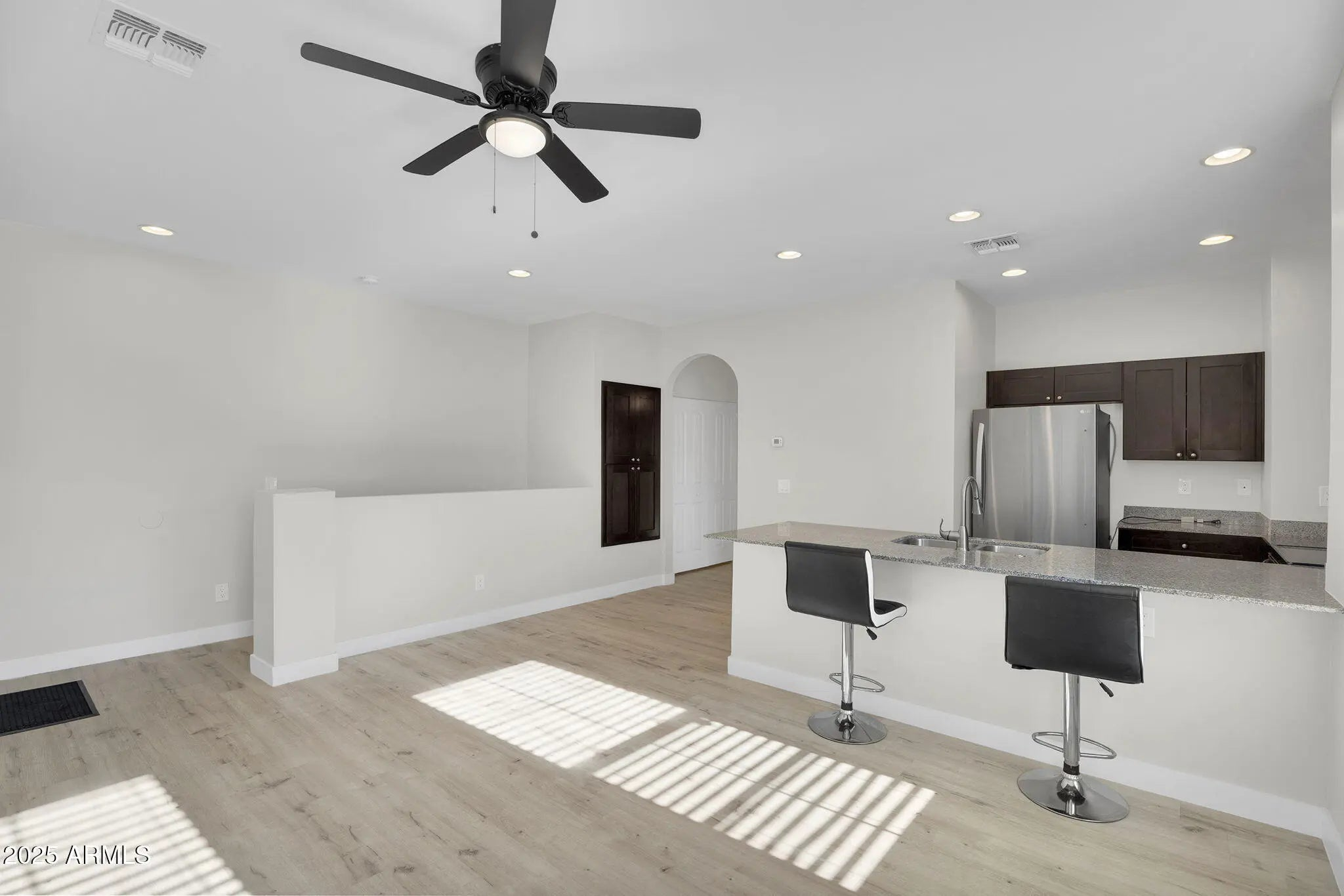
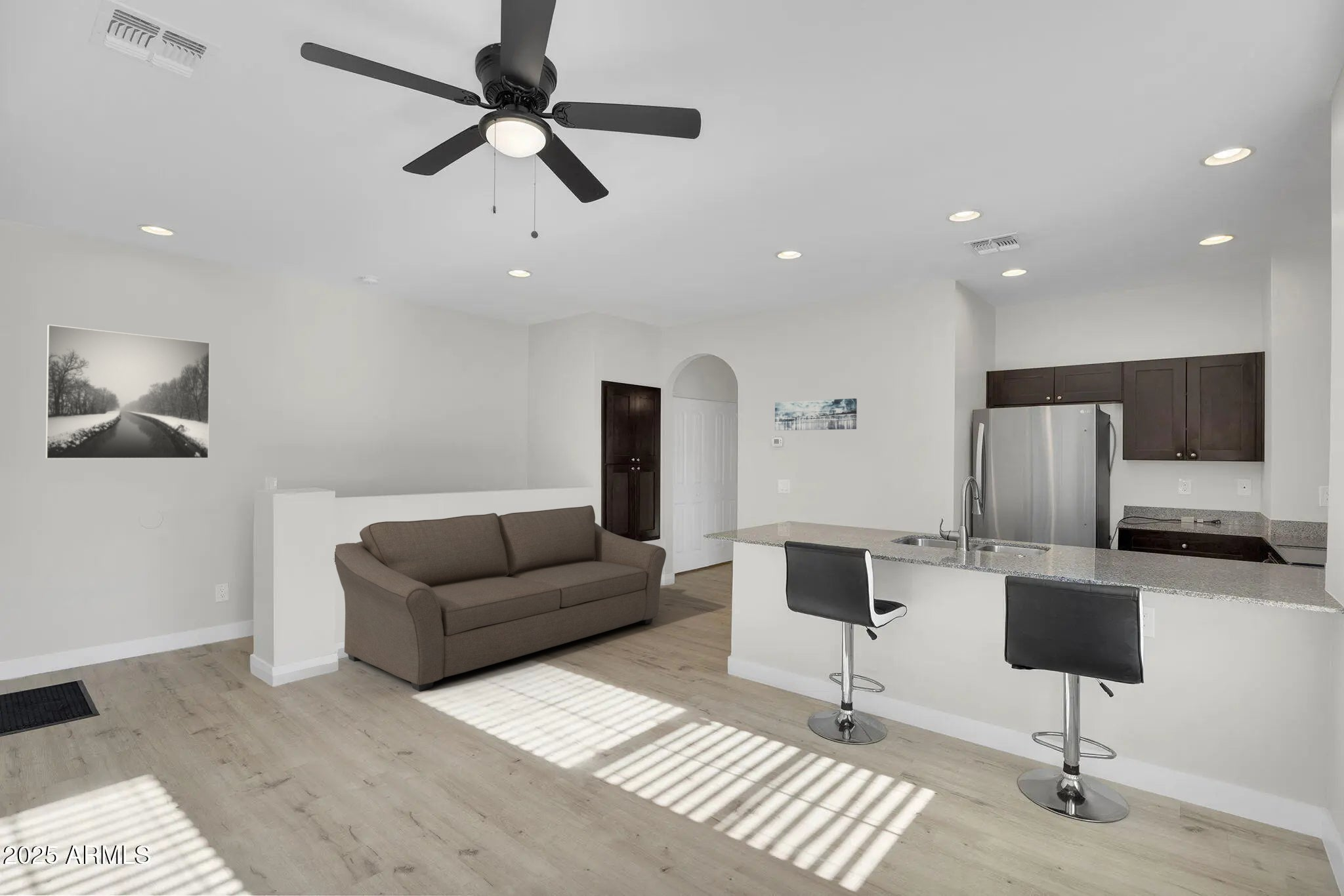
+ sofa (520, 577)
+ wall art (814, 415)
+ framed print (133, 396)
